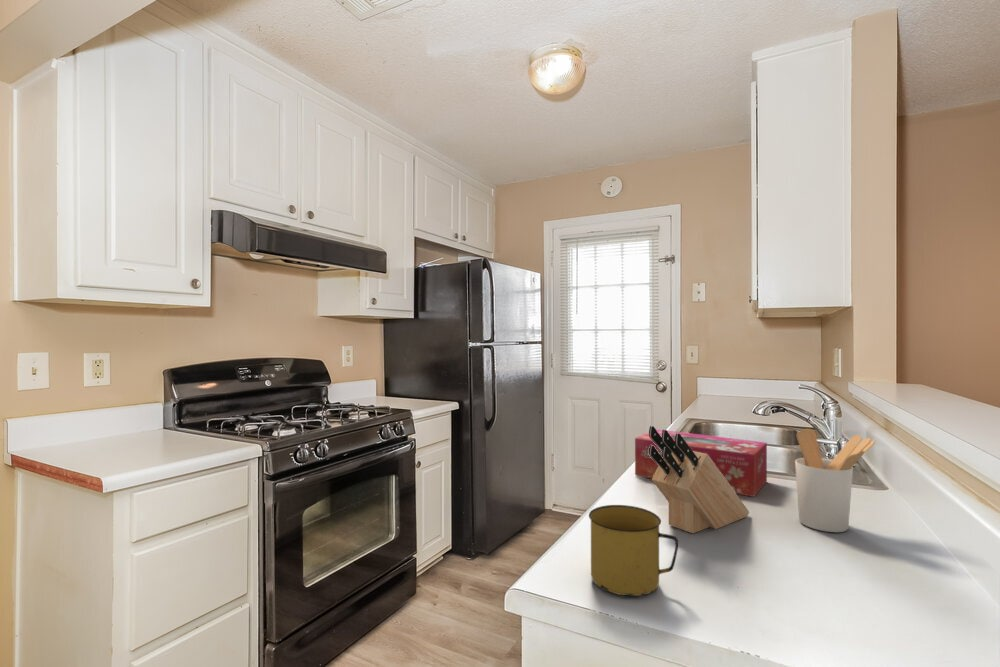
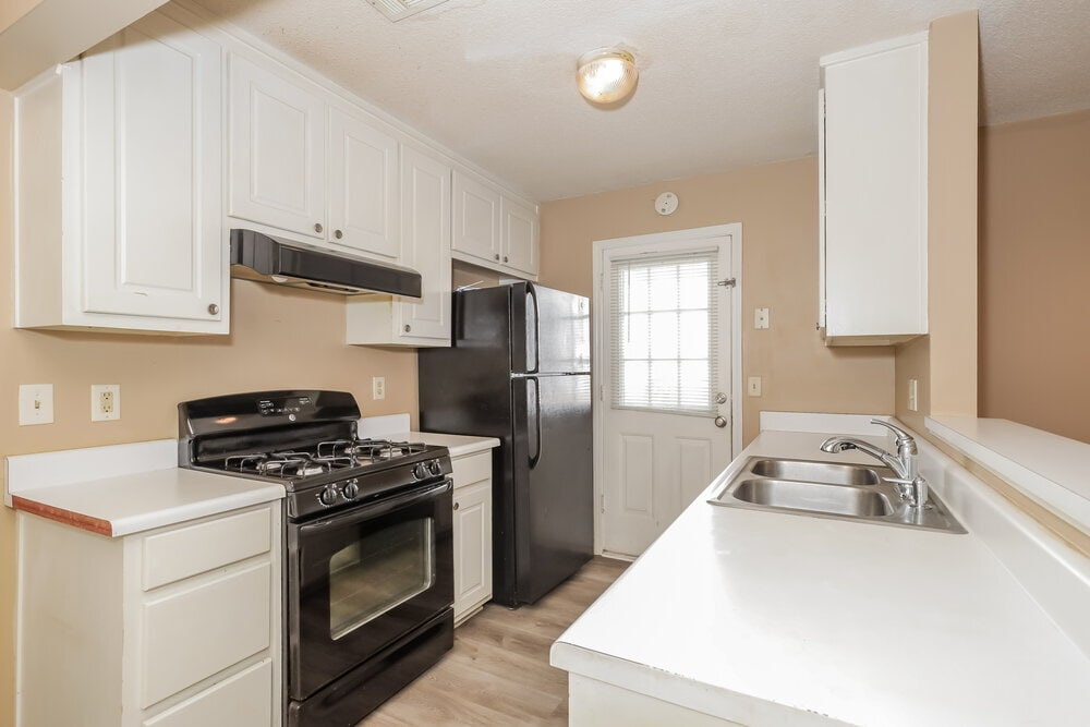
- utensil holder (835, 478)
- mug (632, 550)
- tissue box (700, 452)
- knife block (696, 473)
